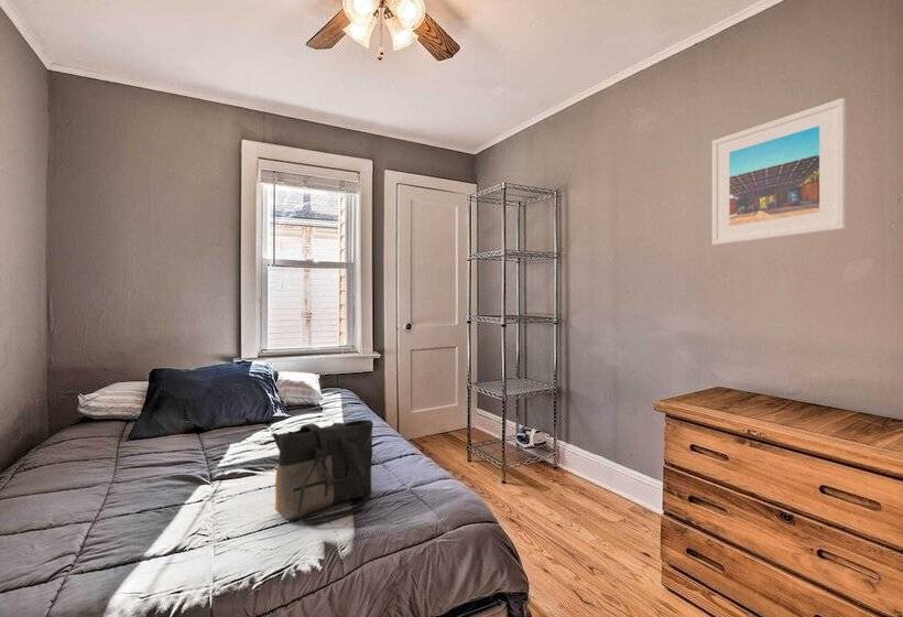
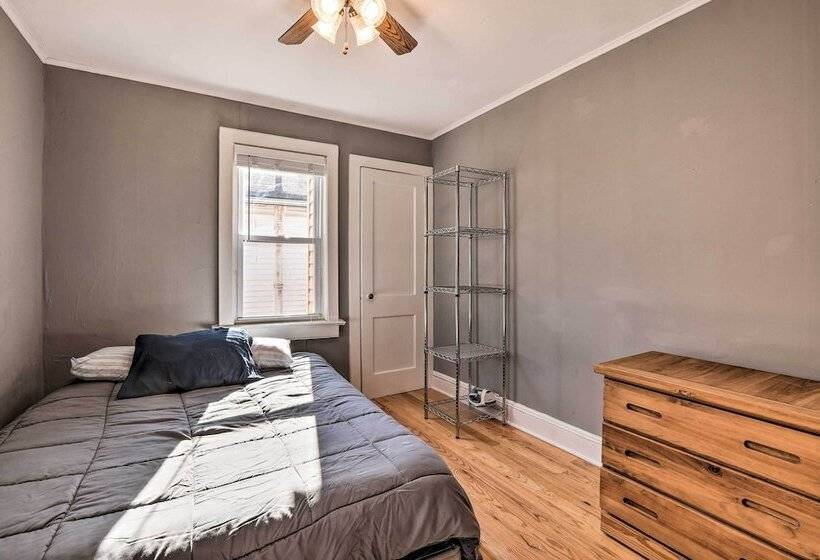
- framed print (771, 180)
- tote bag (328, 466)
